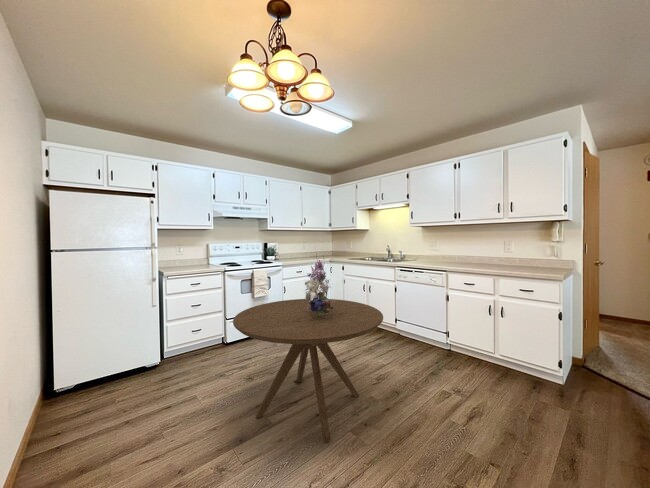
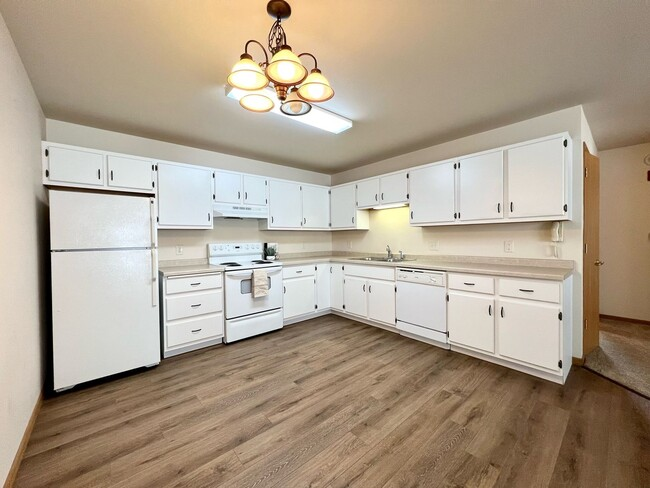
- bouquet (323, 280)
- dining table (311, 359)
